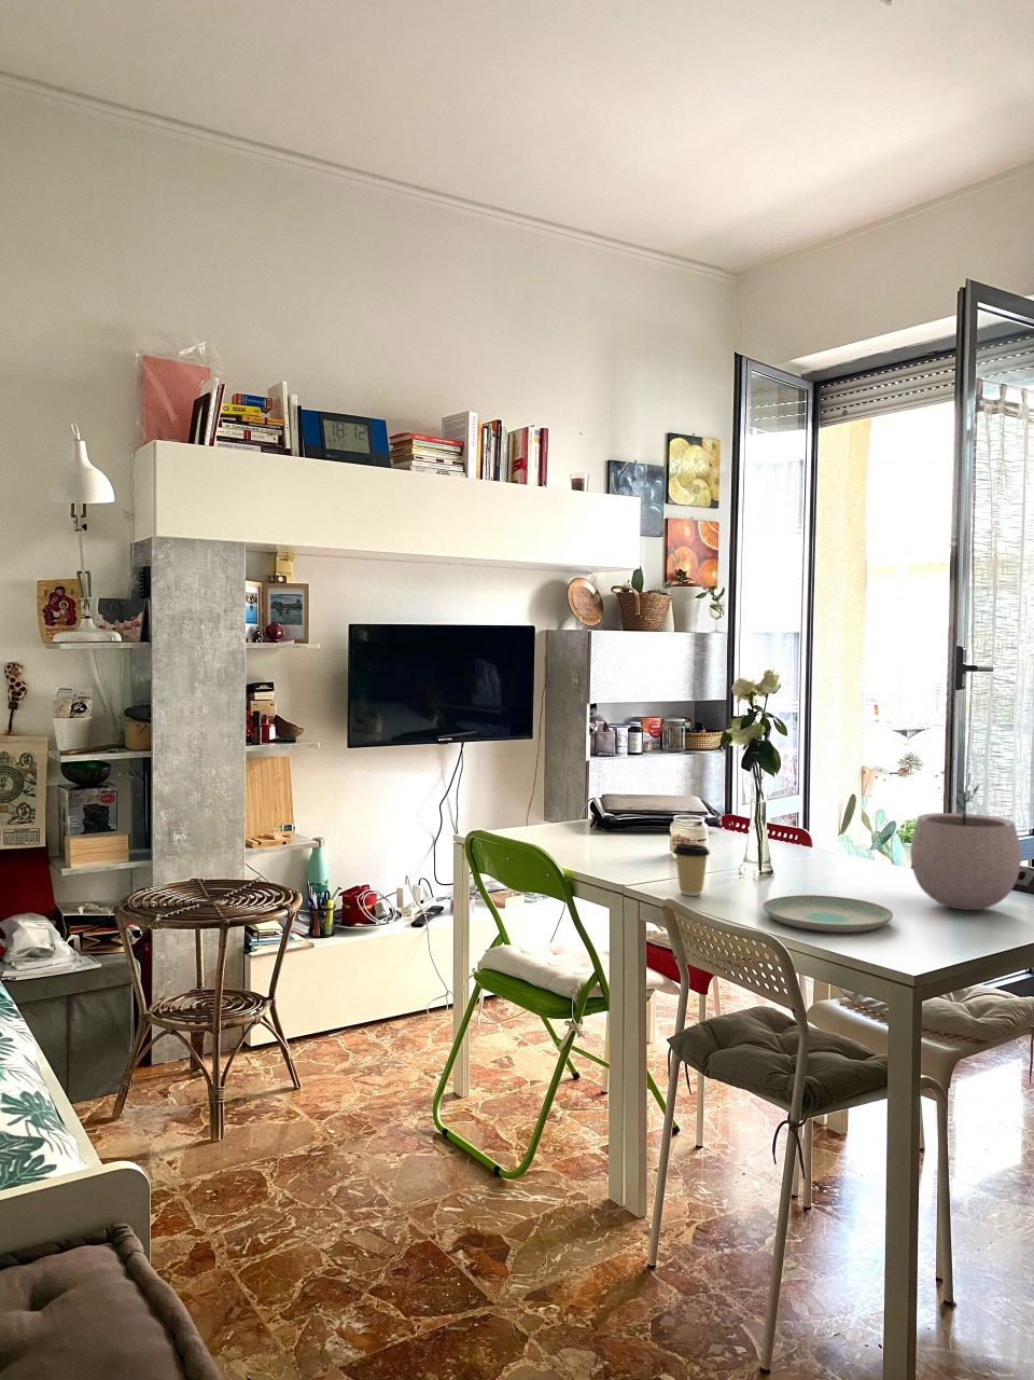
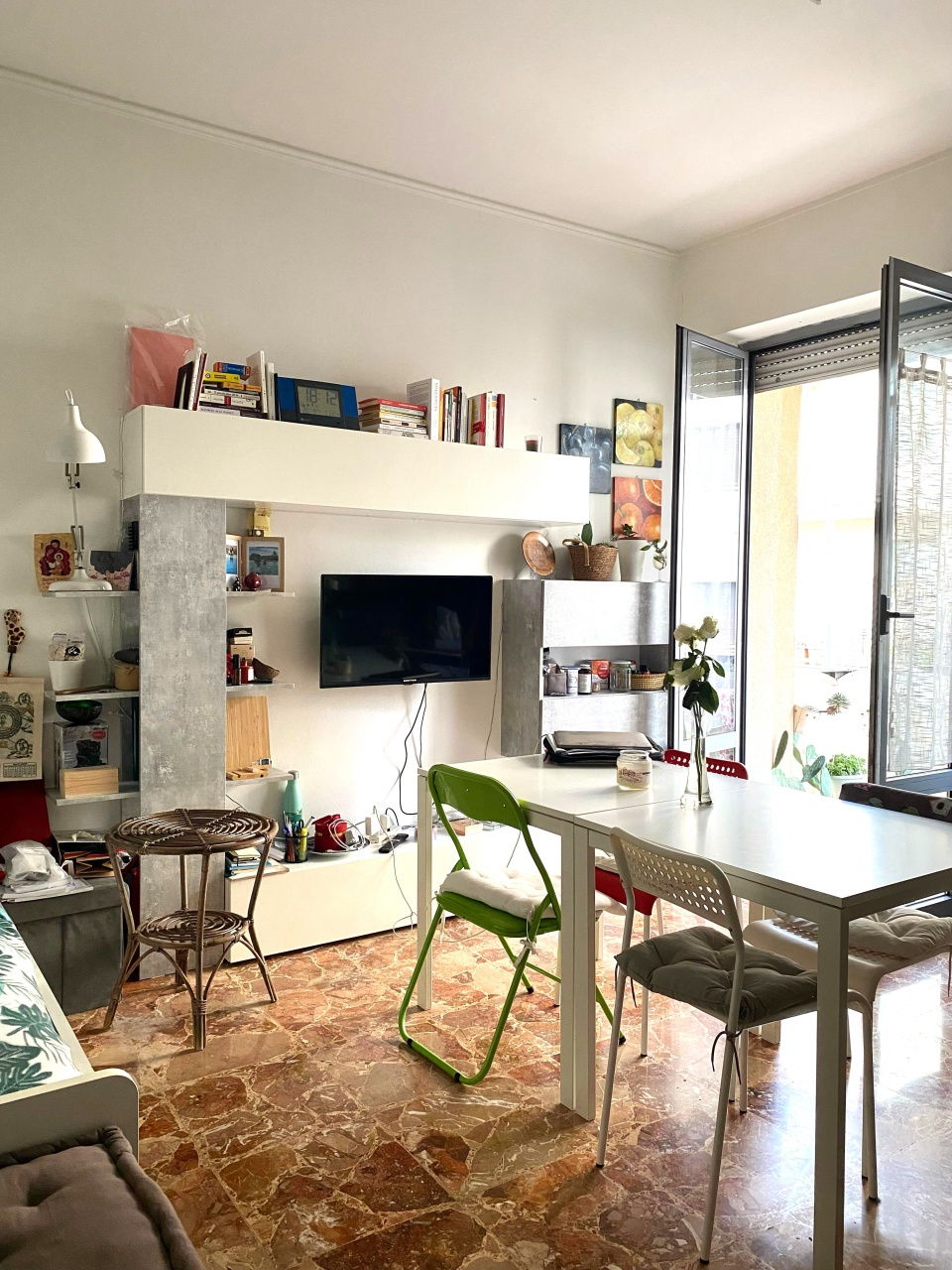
- coffee cup (691, 869)
- plant pot (964, 843)
- plate (827, 913)
